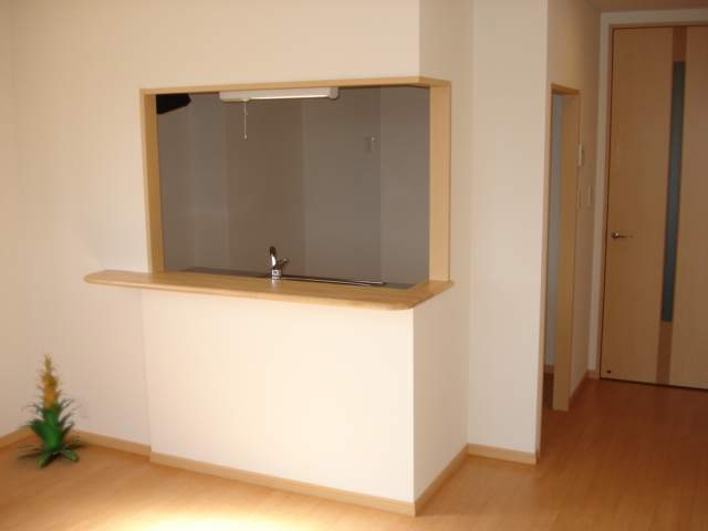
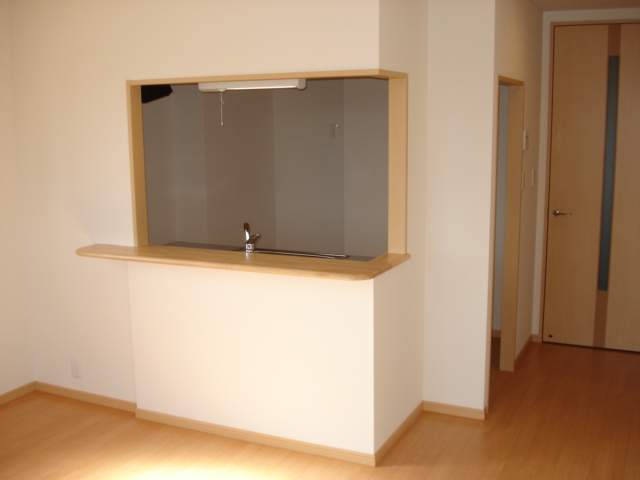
- indoor plant (51, 403)
